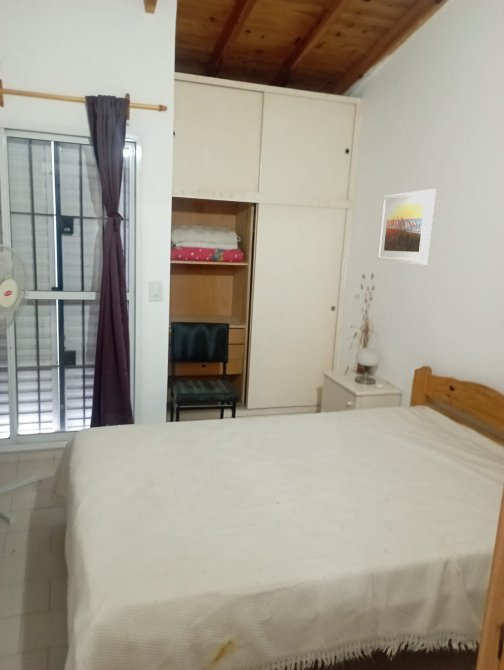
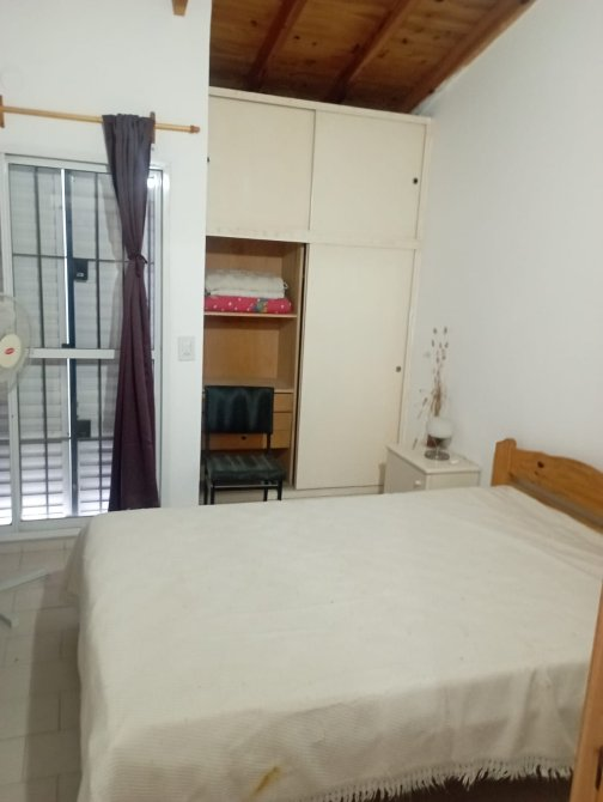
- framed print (403, 228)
